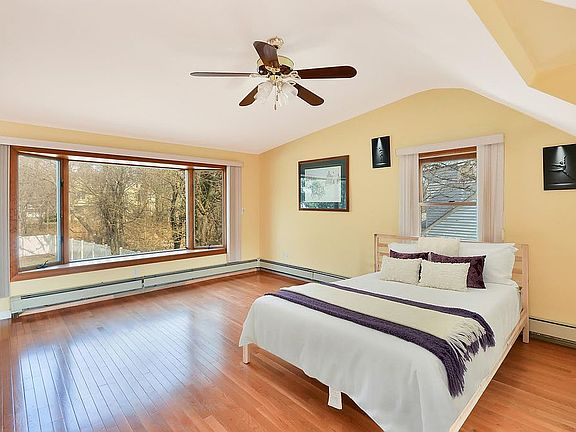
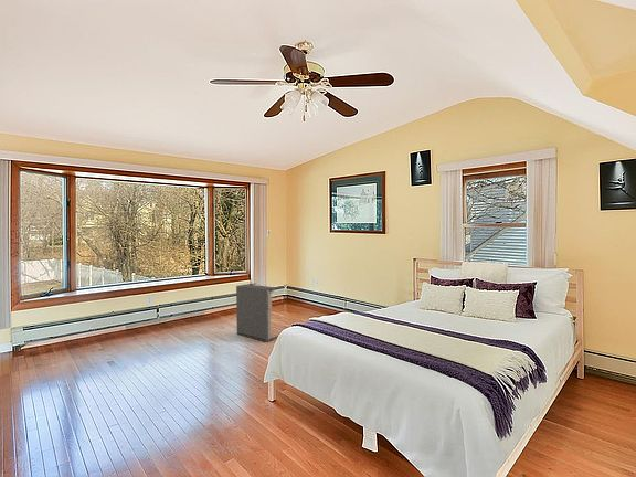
+ laundry hamper (261, 310)
